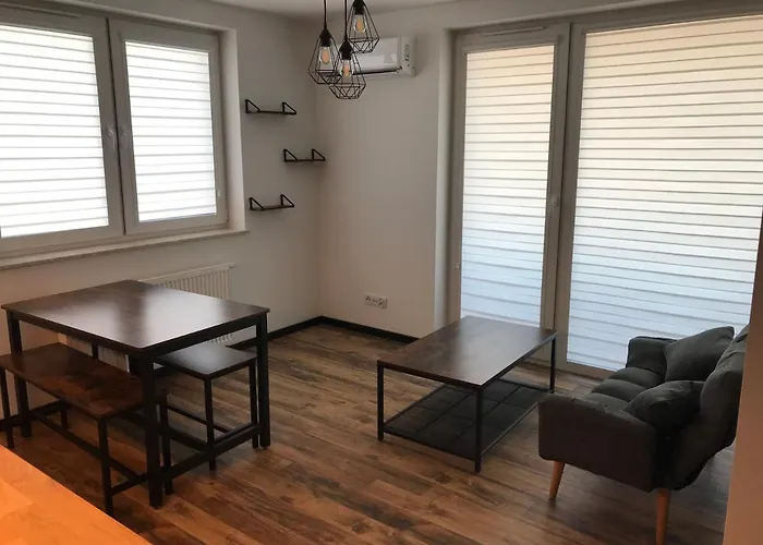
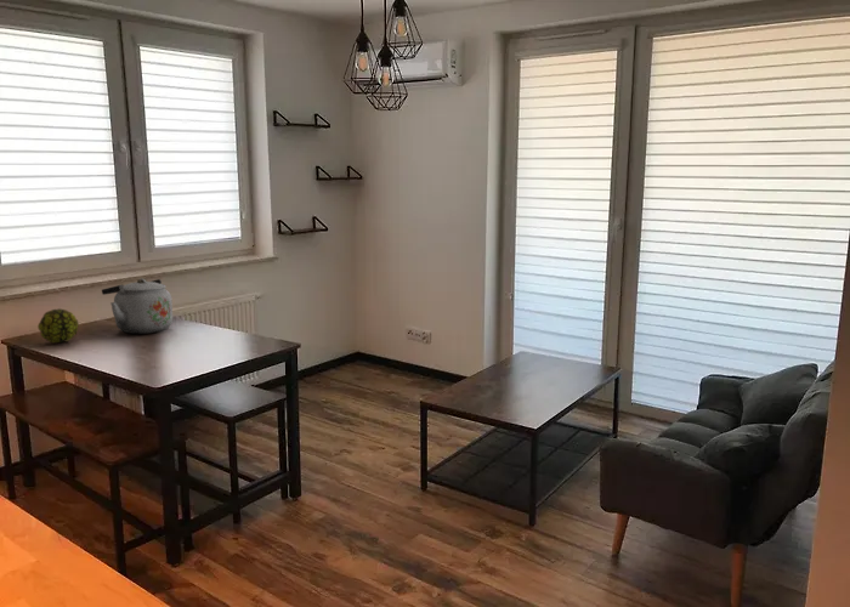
+ decorative ball (58, 325)
+ kettle (137, 305)
